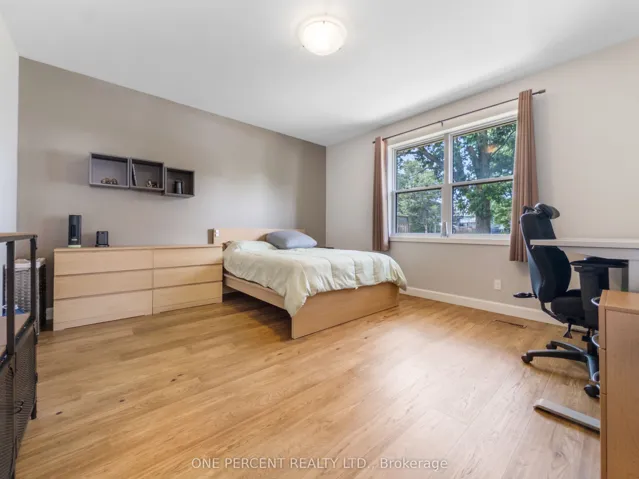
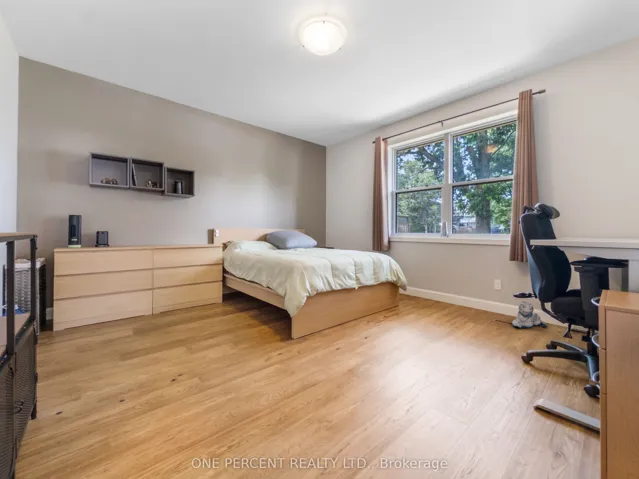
+ plush toy (529, 313)
